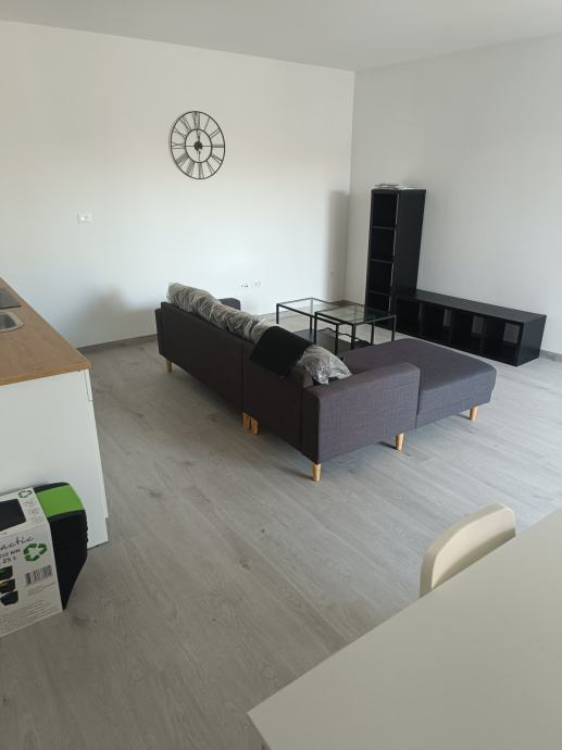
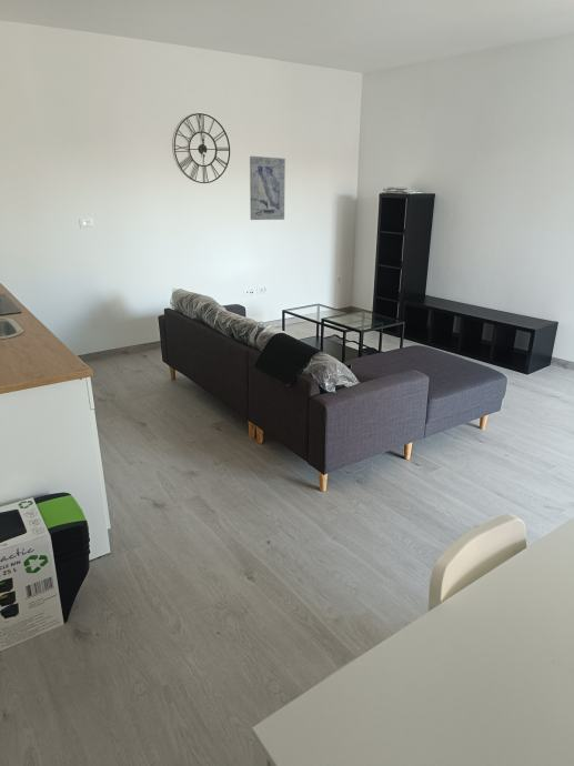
+ wall art (268, 189)
